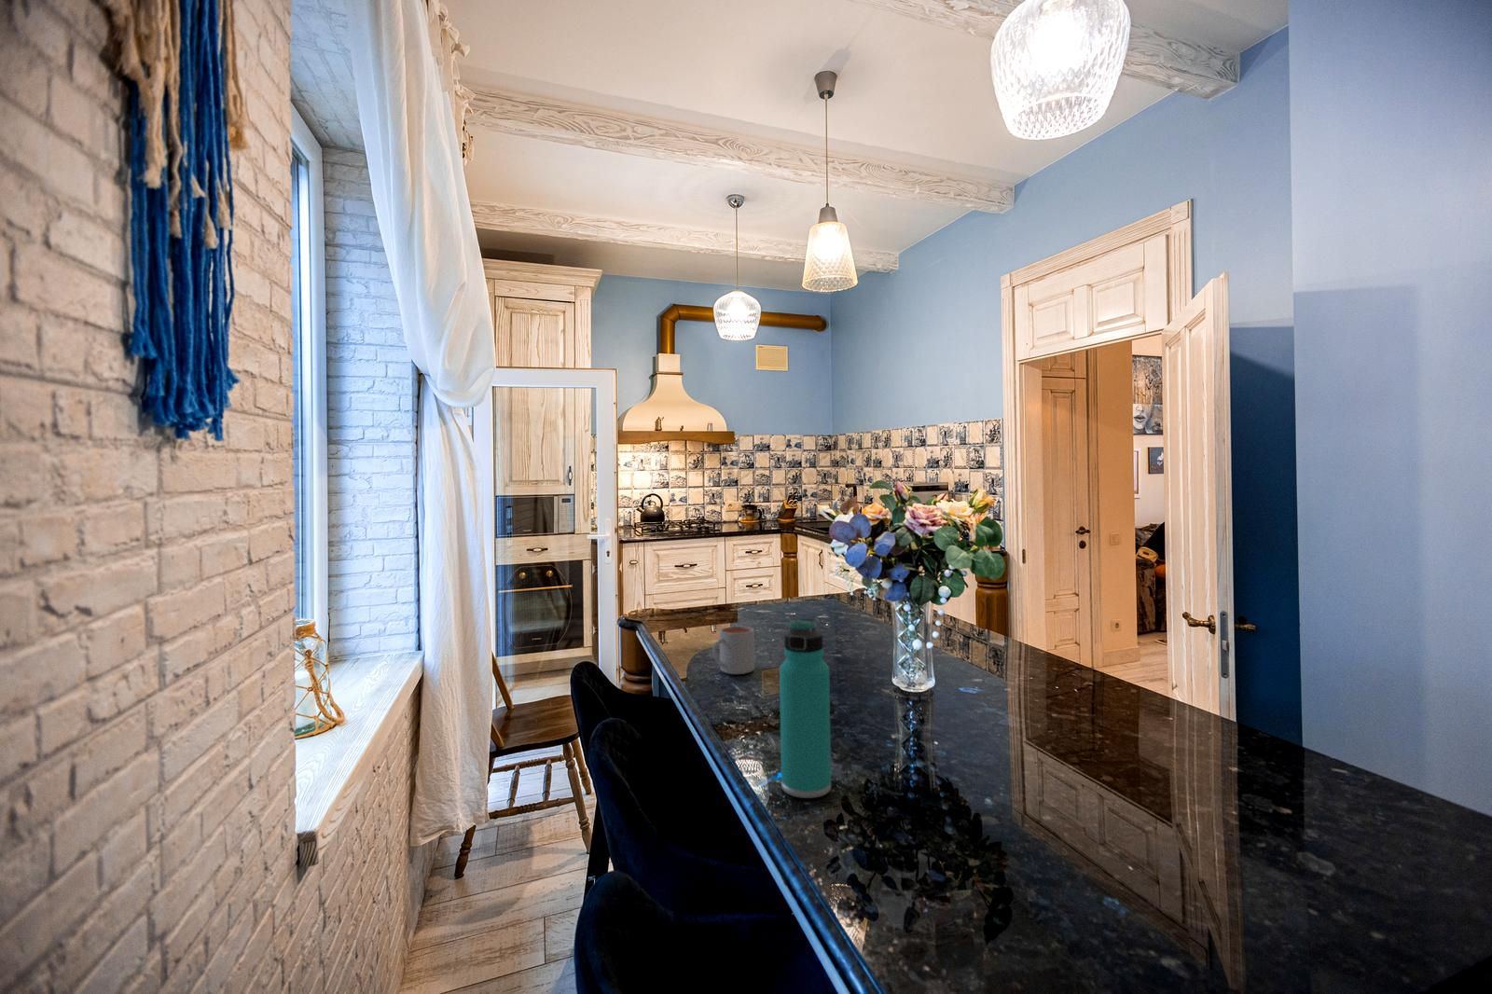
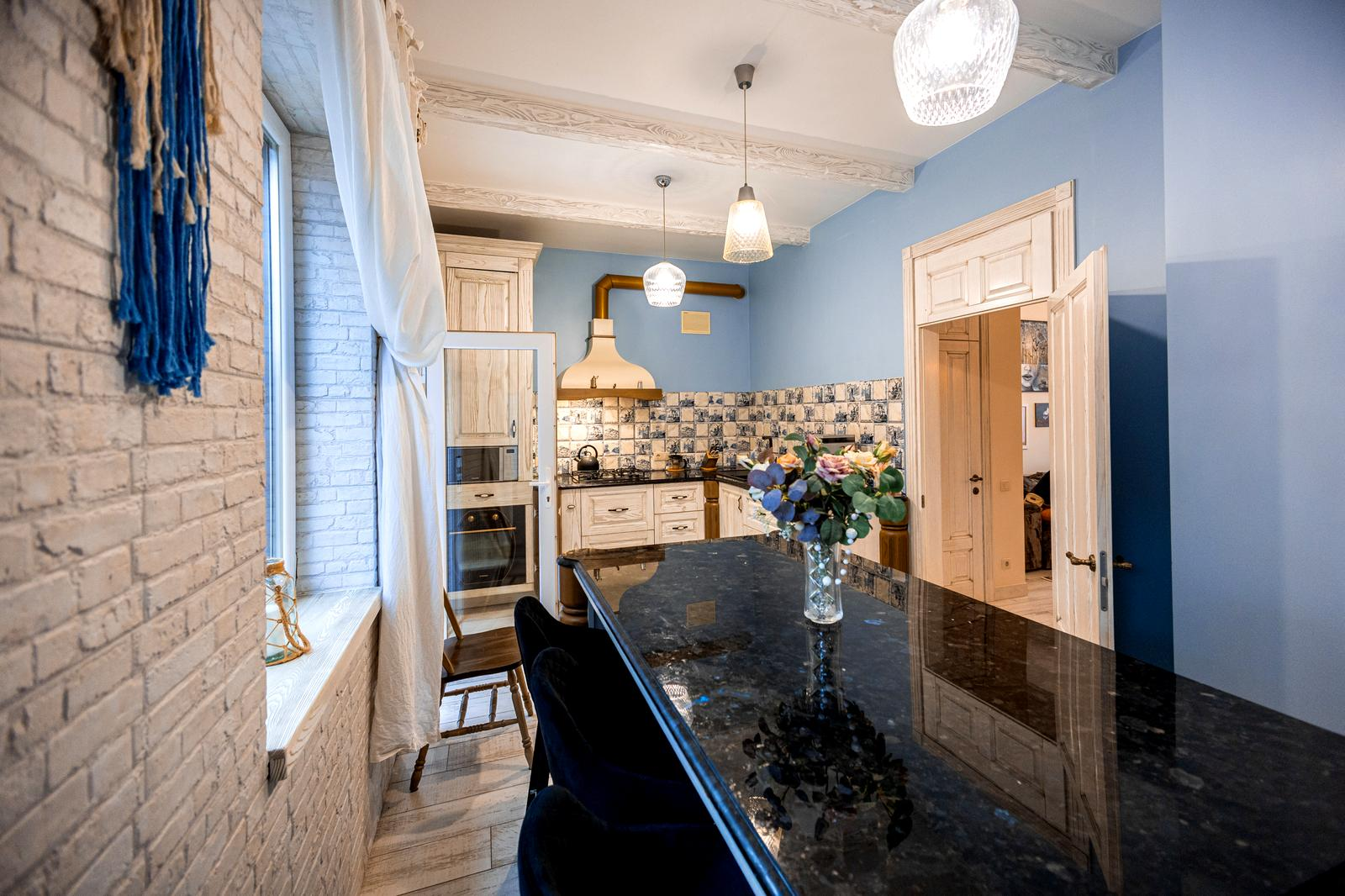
- mug (732, 651)
- thermos bottle (804, 703)
